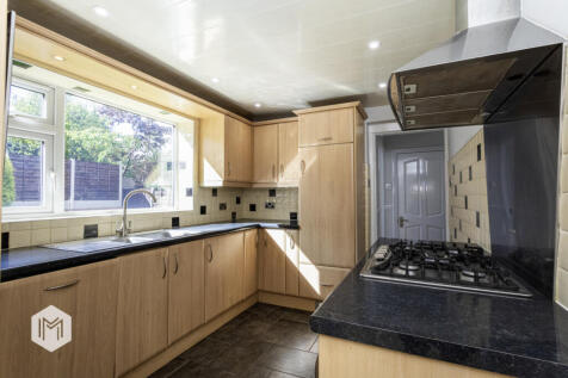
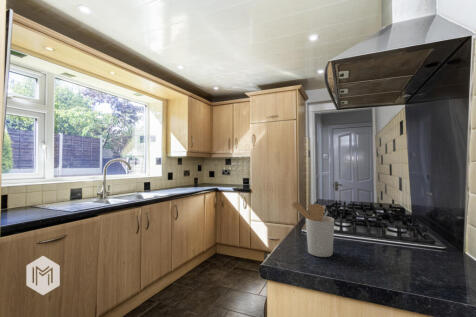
+ utensil holder (312, 226)
